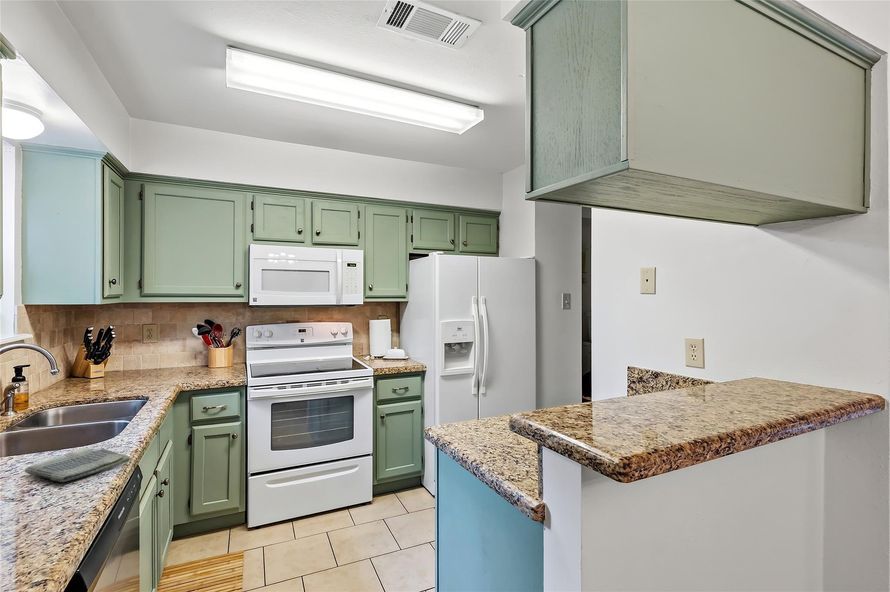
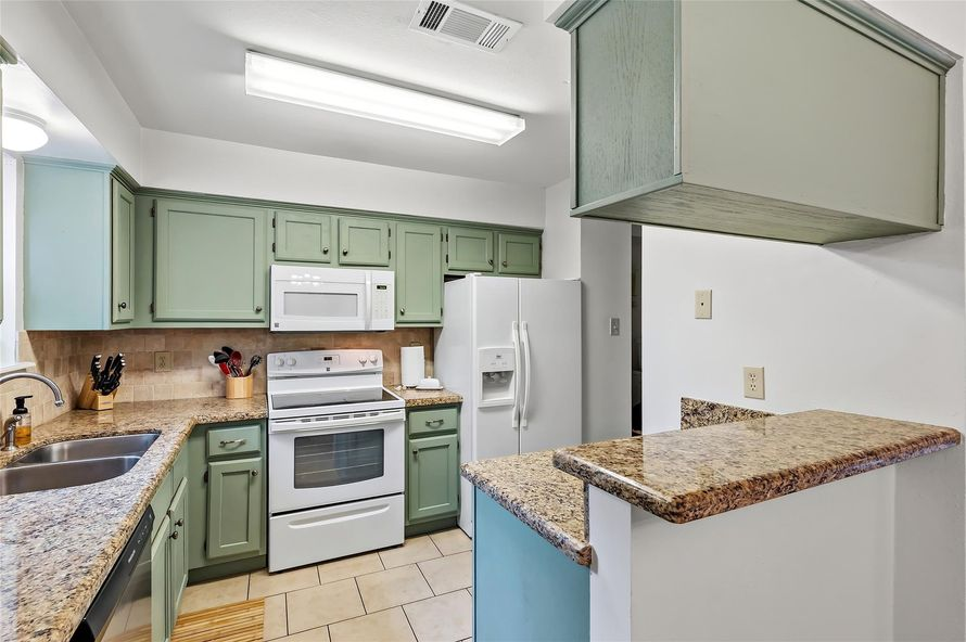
- dish towel (80, 462)
